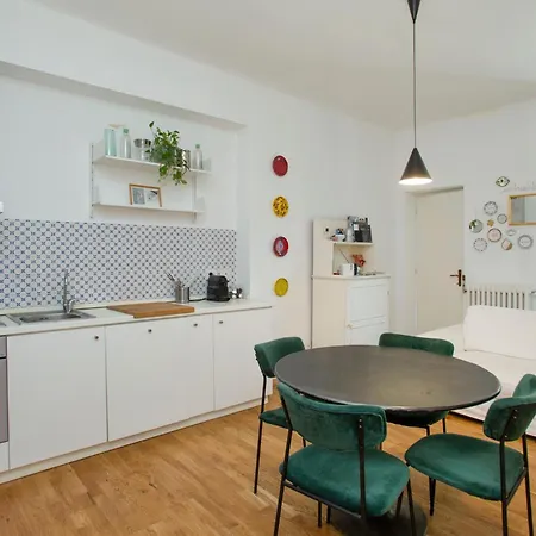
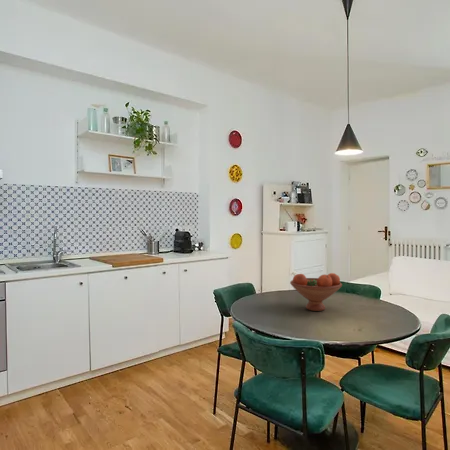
+ fruit bowl (315, 290)
